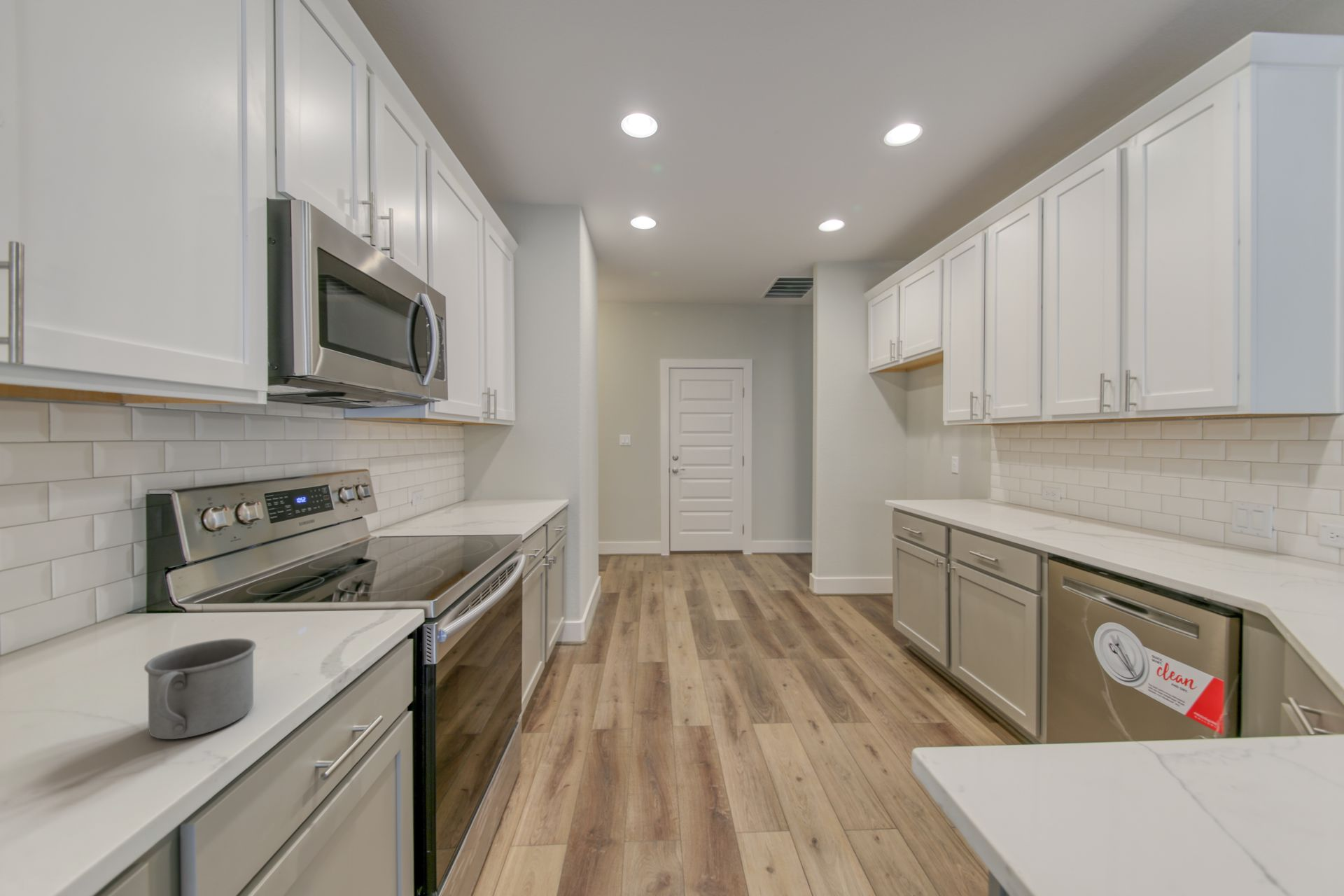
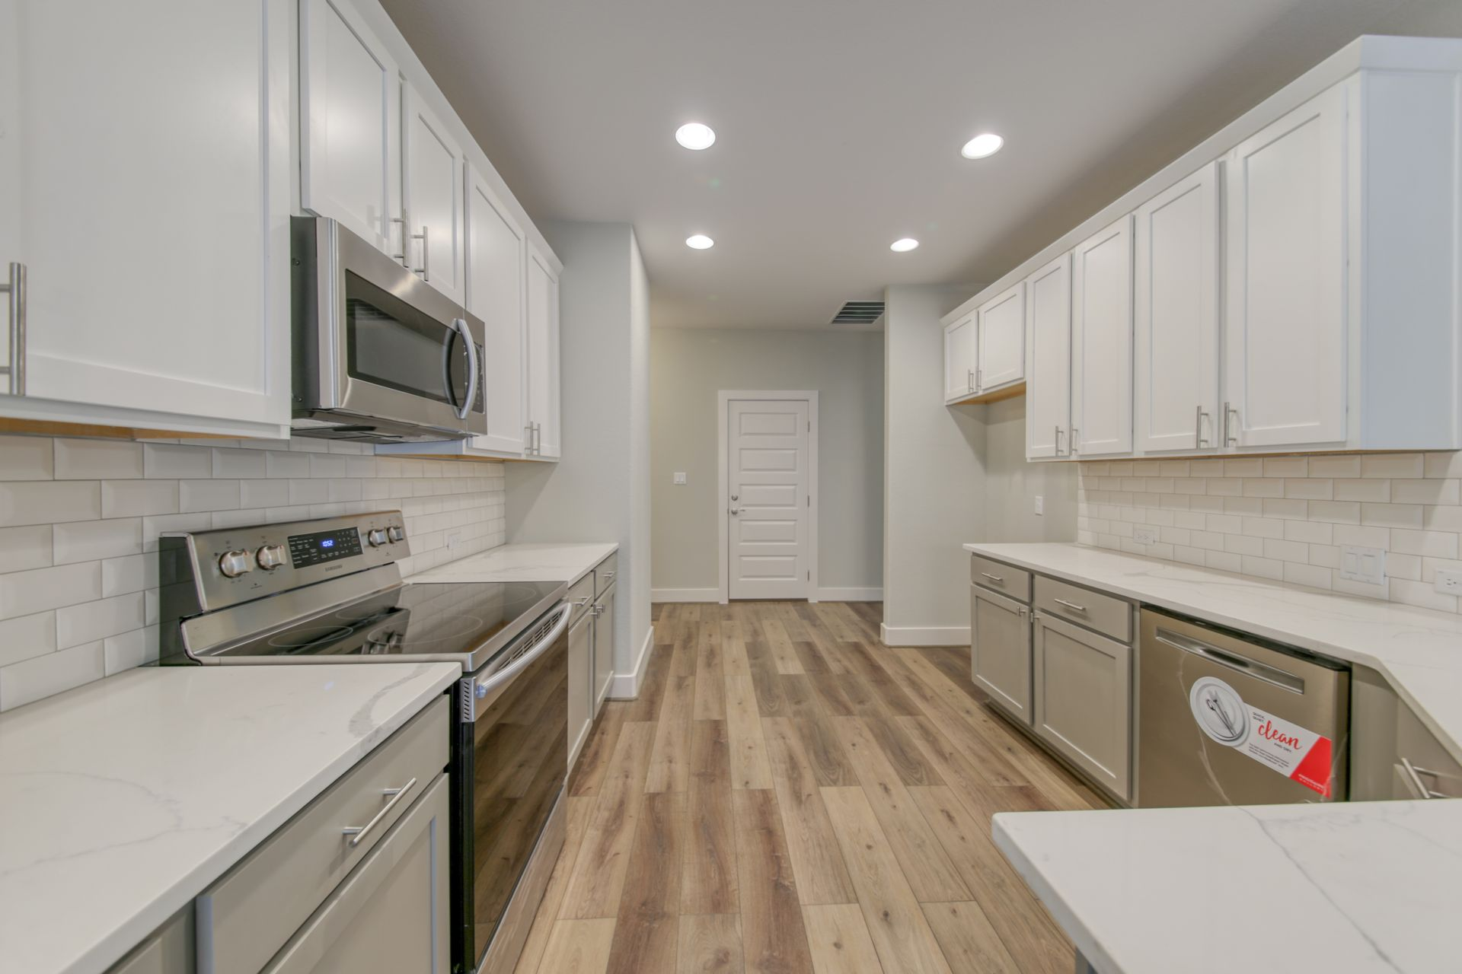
- mug (200, 687)
